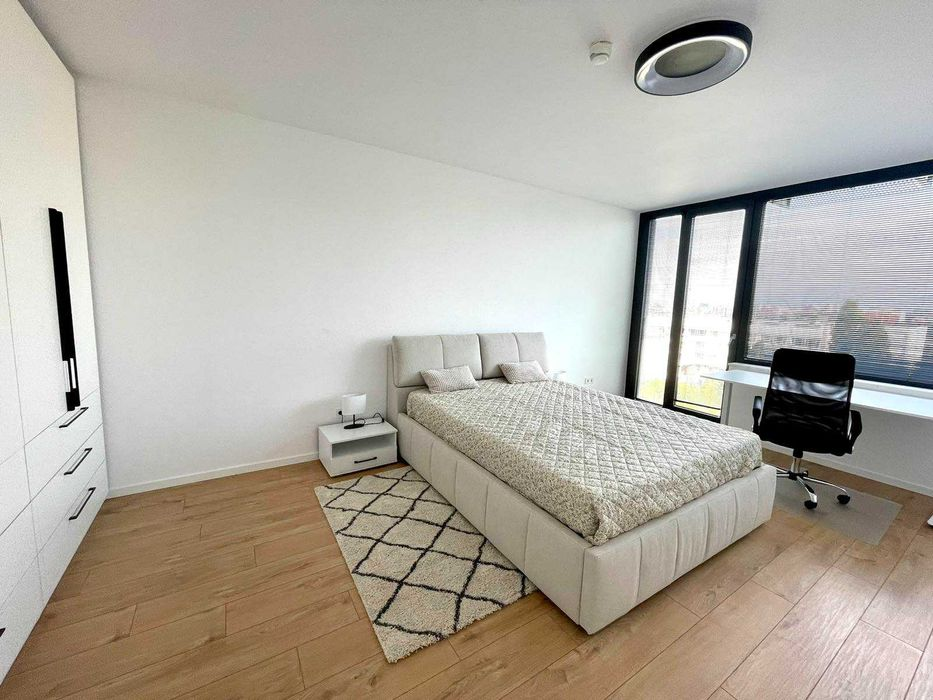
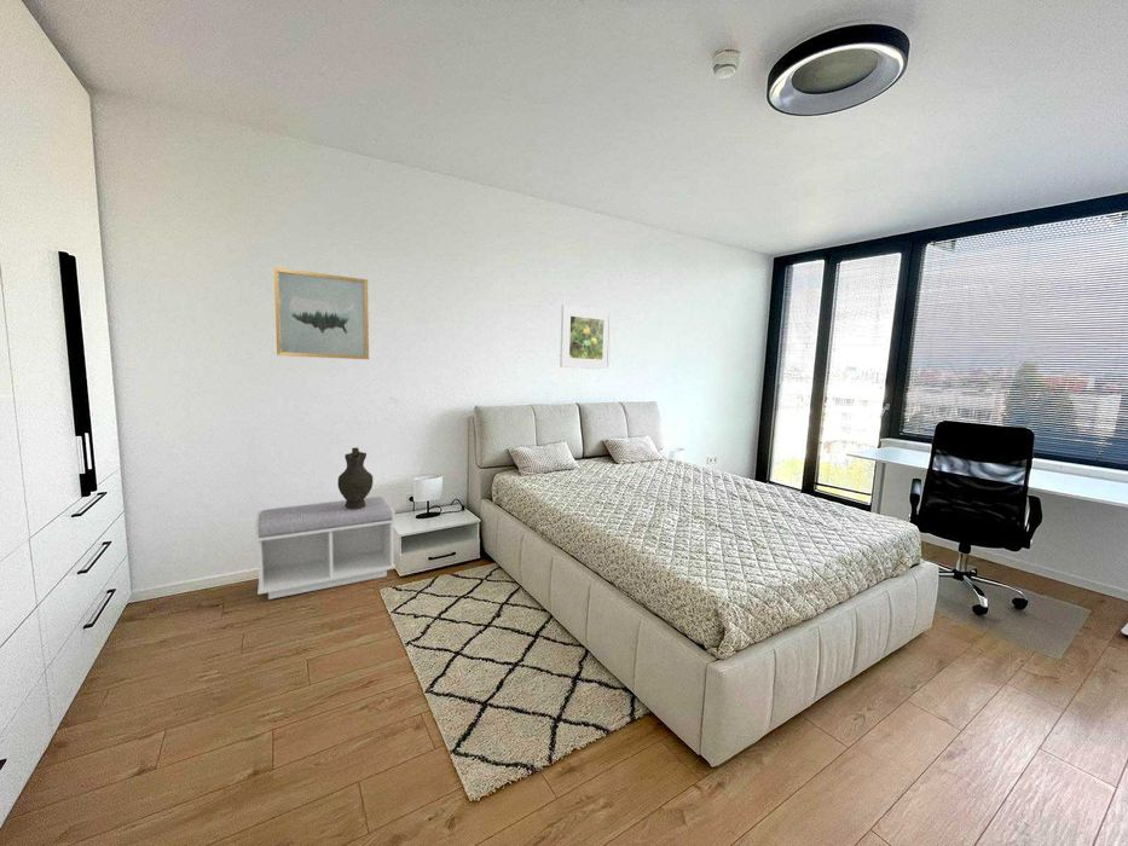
+ bench (328, 543)
+ decorative vase (354, 477)
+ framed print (586, 338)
+ wall art (323, 315)
